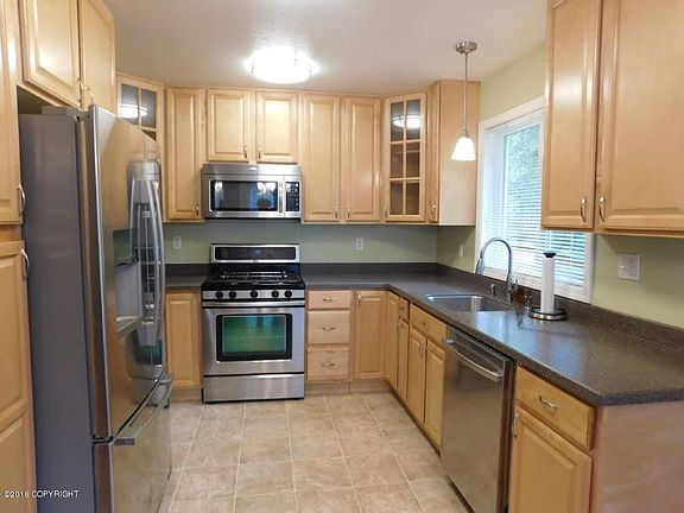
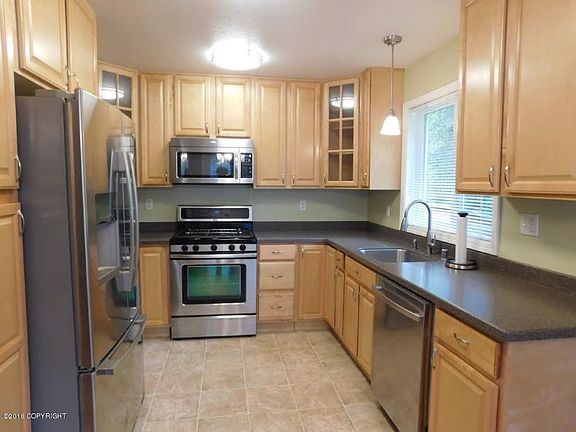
- utensil holder (519, 305)
